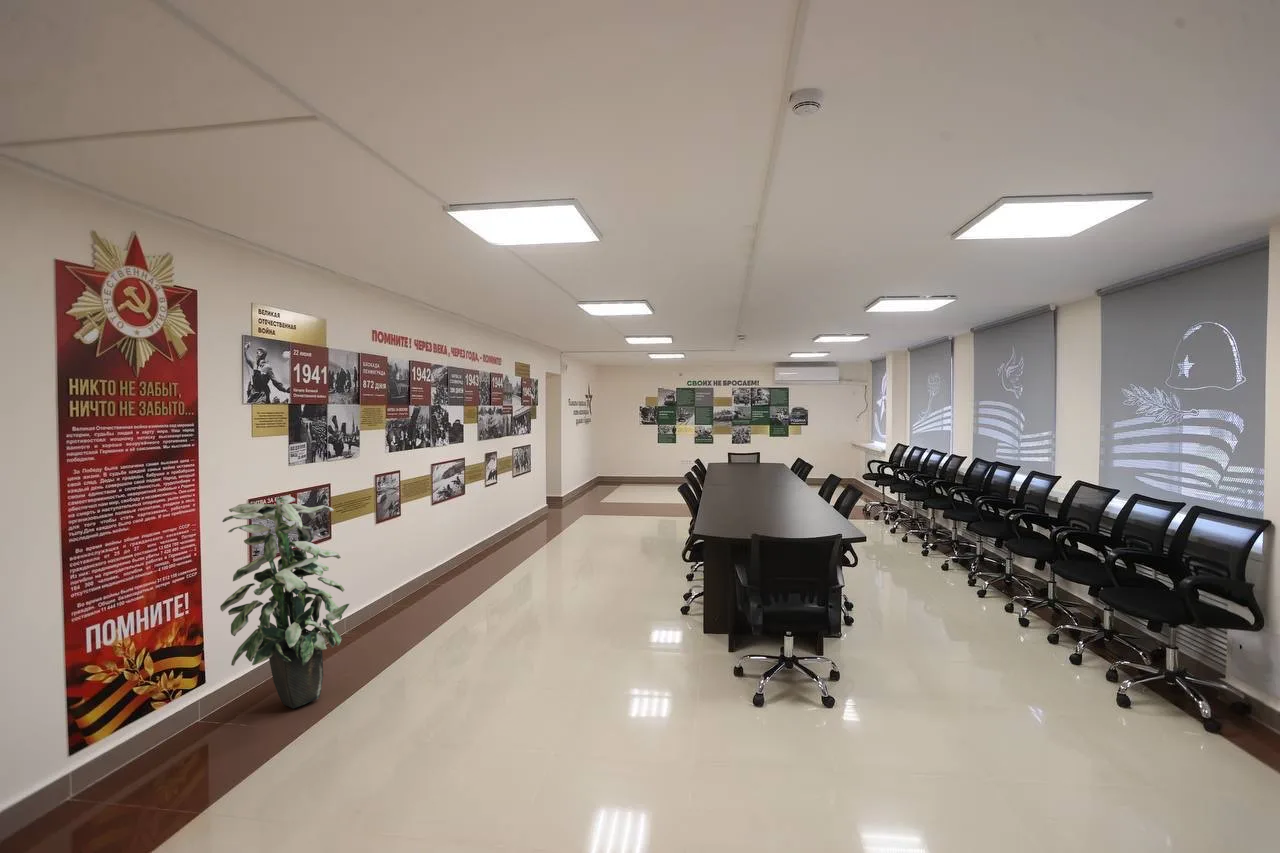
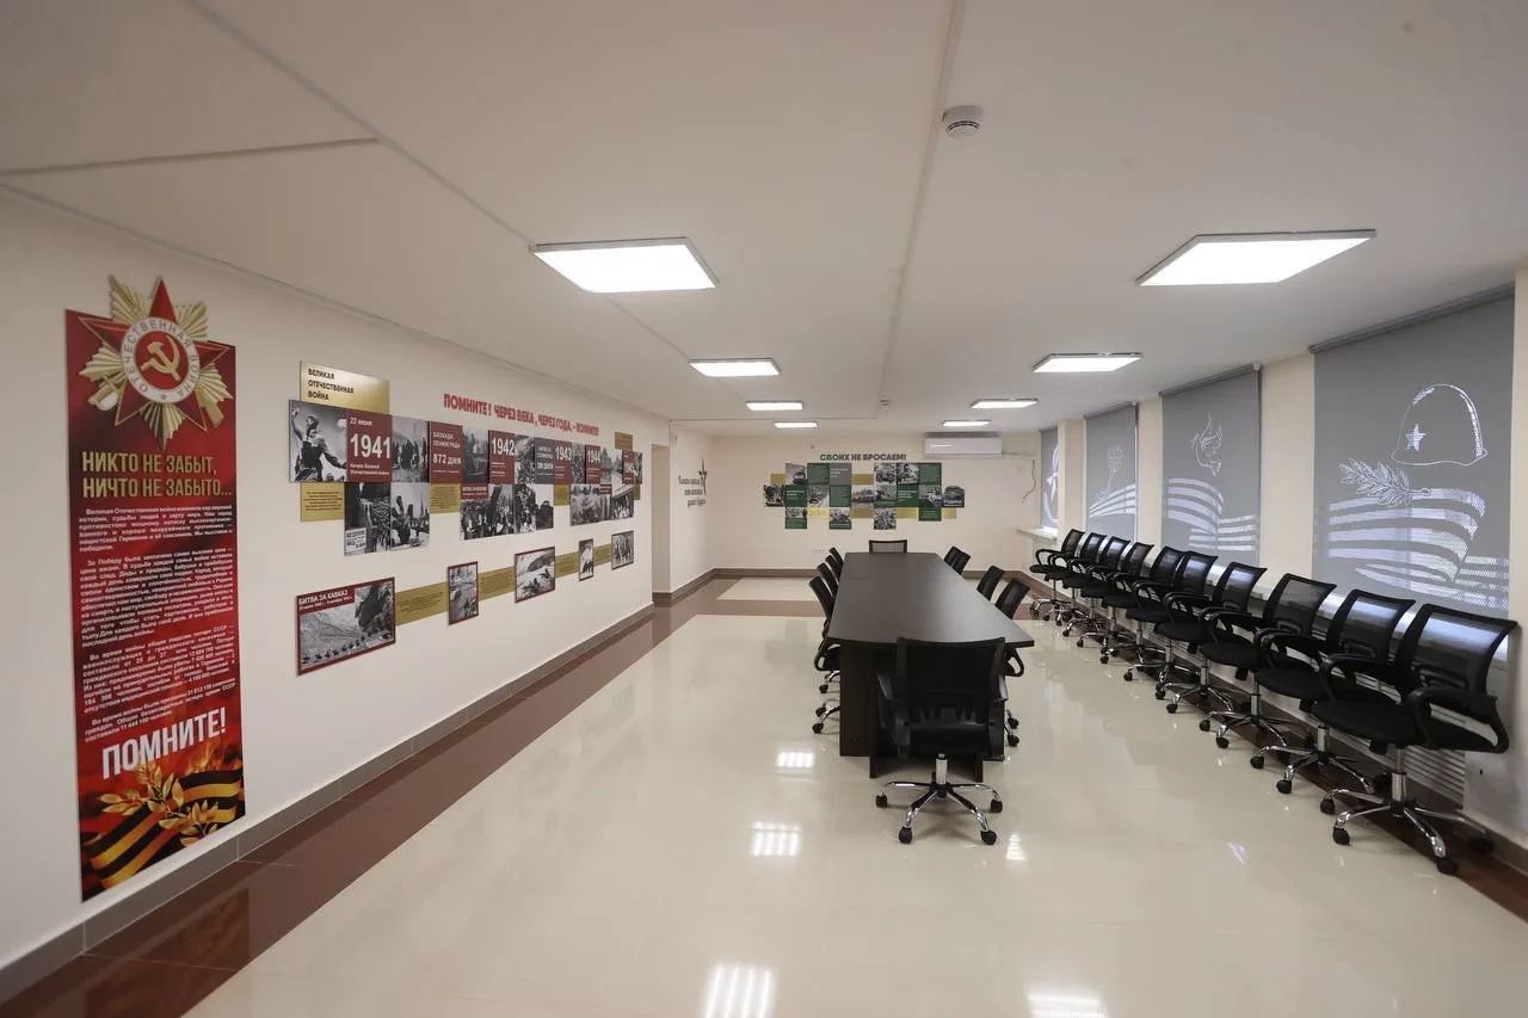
- indoor plant (286, 599)
